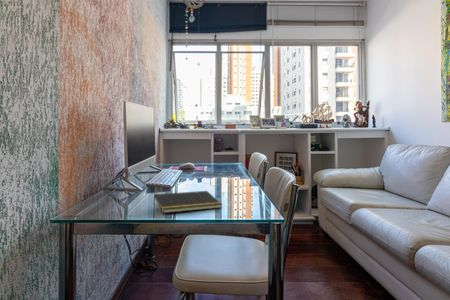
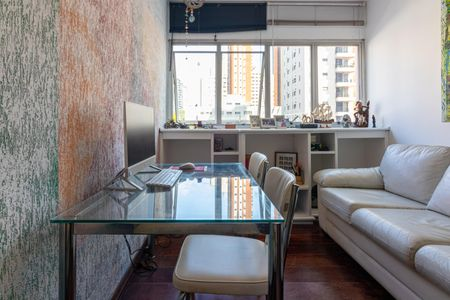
- notepad (187, 200)
